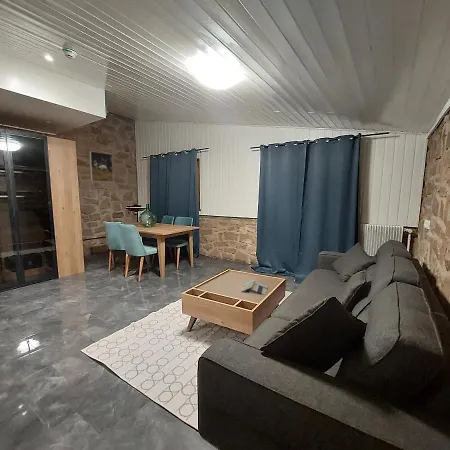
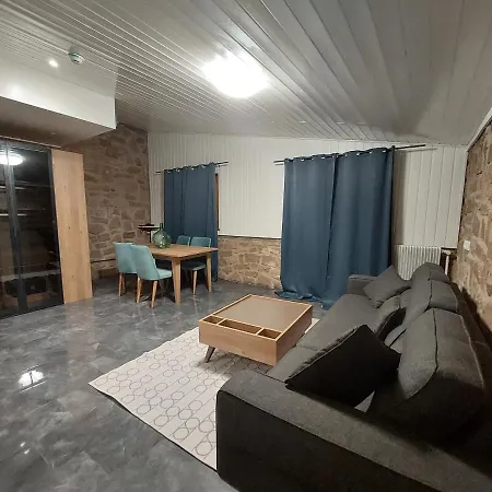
- brochure (254, 285)
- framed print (101, 167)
